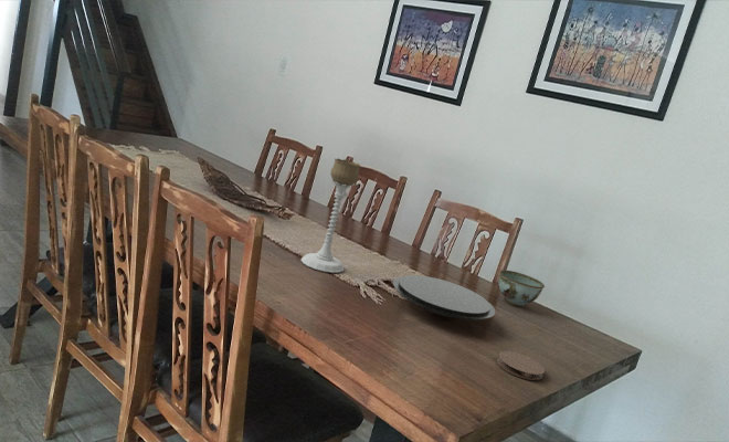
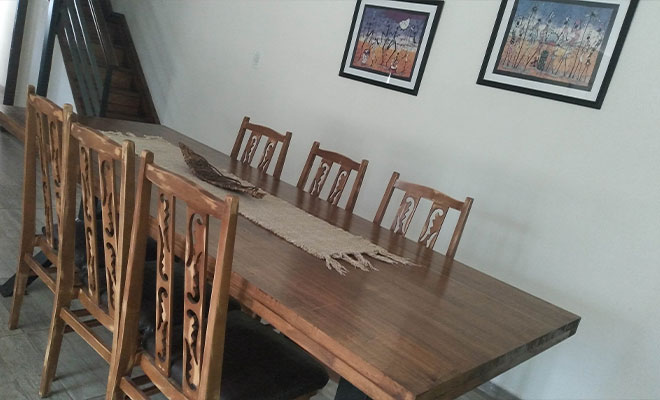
- bowl (518, 290)
- plate (442, 302)
- coaster (520, 365)
- candle holder (335, 213)
